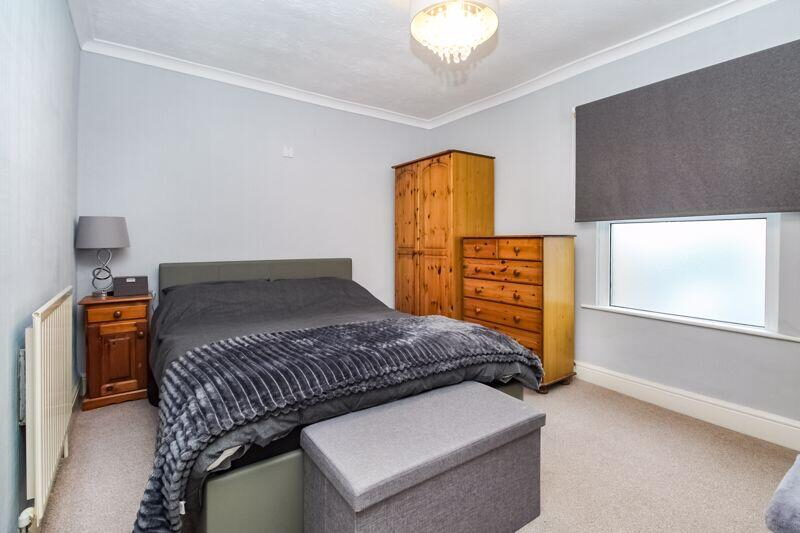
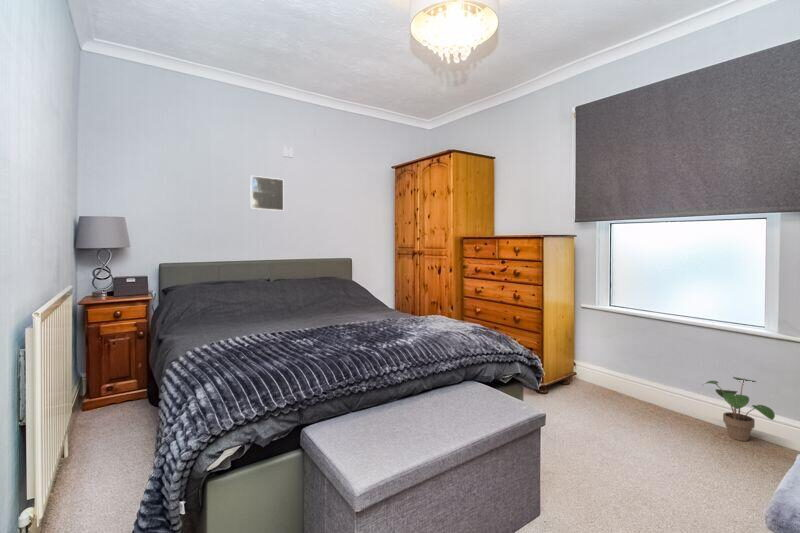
+ potted plant (738, 408)
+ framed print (267, 193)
